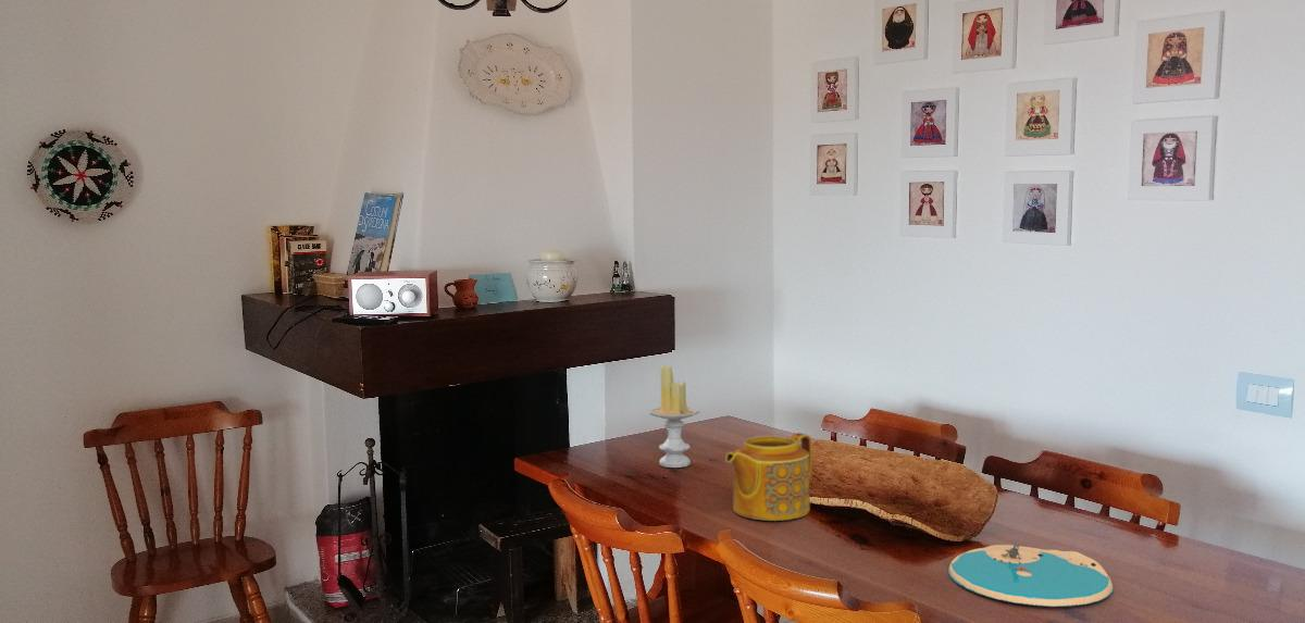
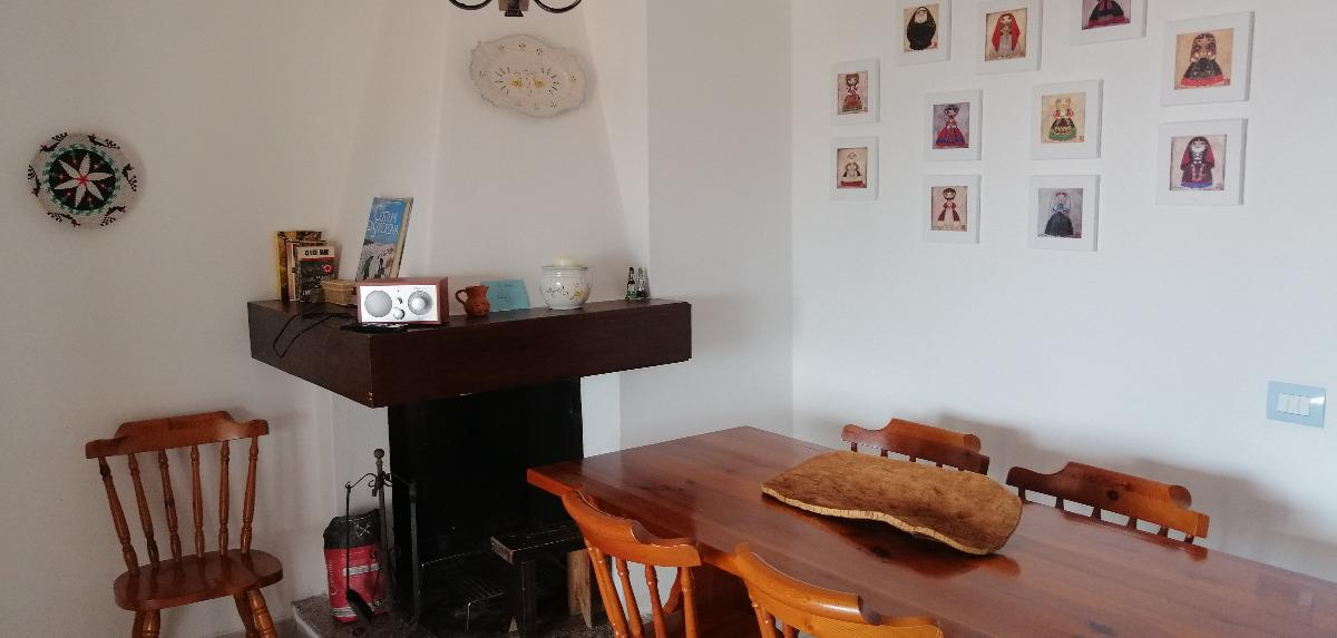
- candle (673, 414)
- plate (1028, 563)
- teapot (769, 475)
